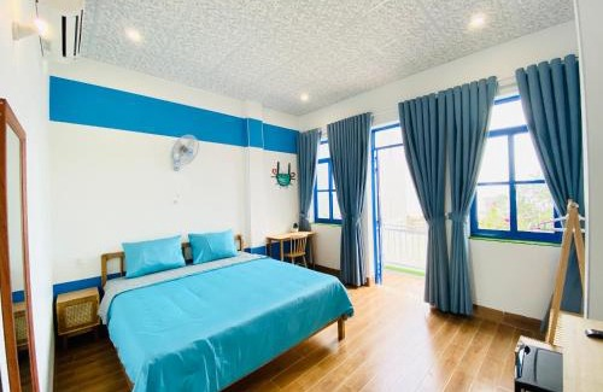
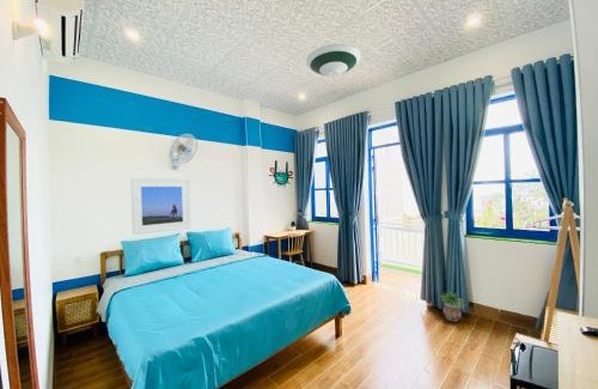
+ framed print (163, 205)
+ potted plant (452, 305)
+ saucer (332, 66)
